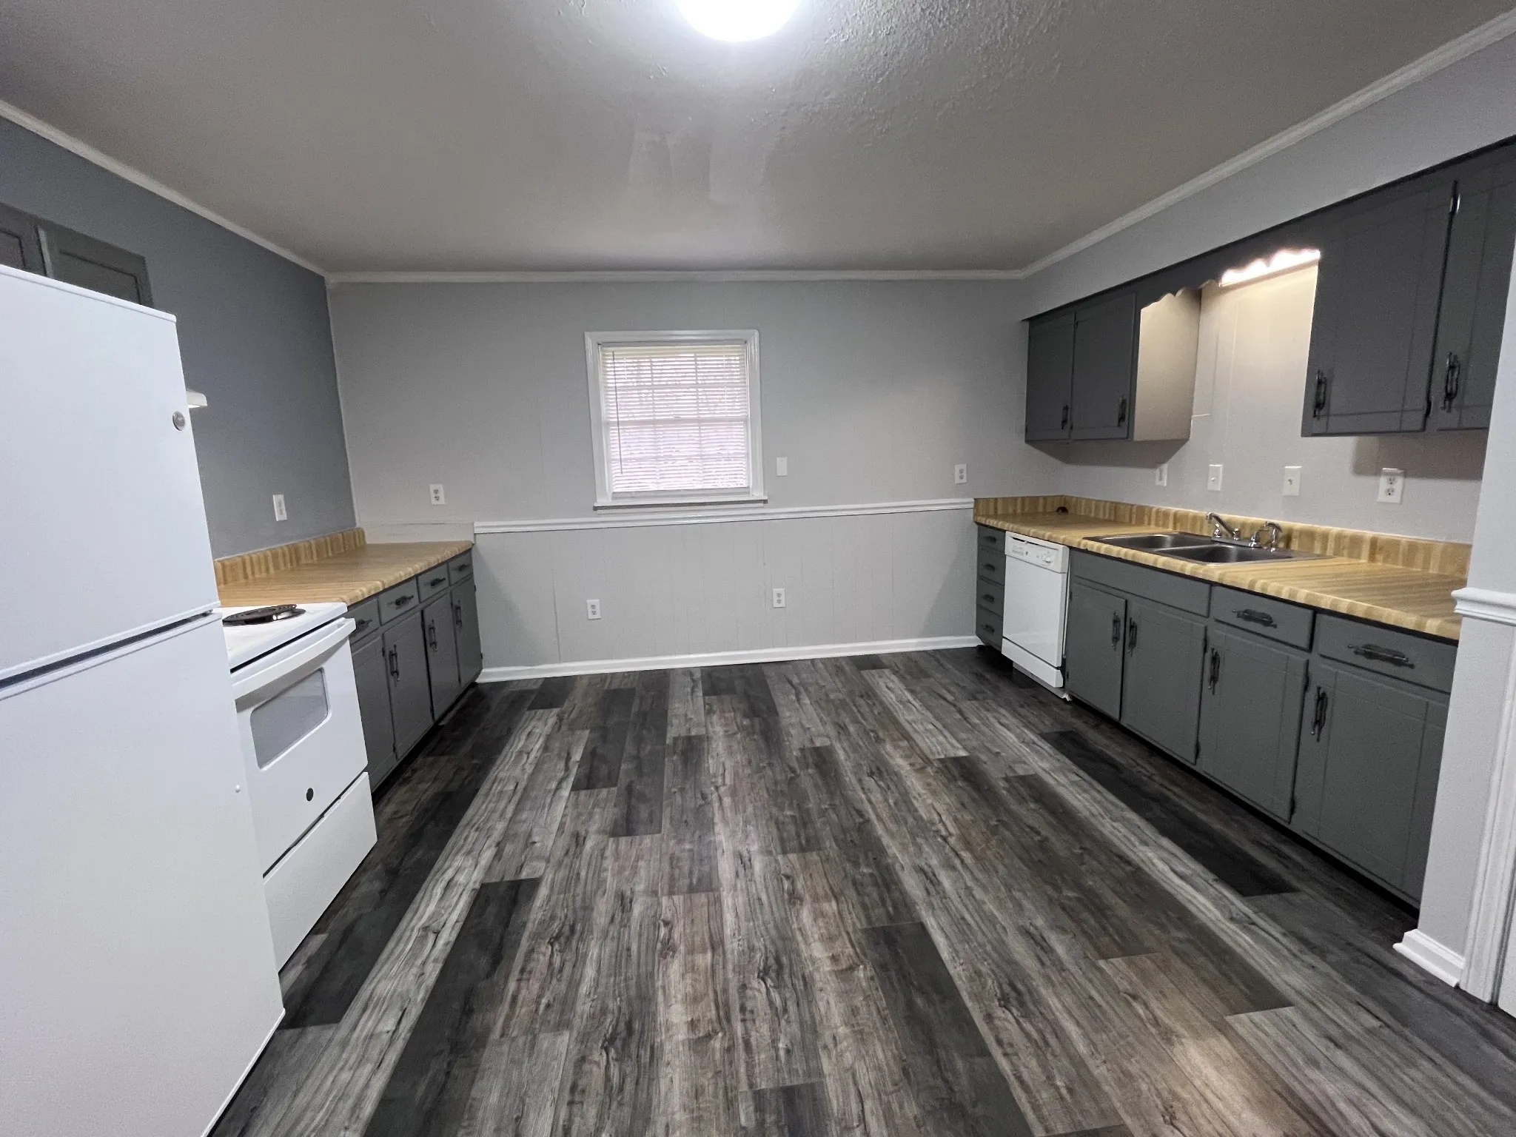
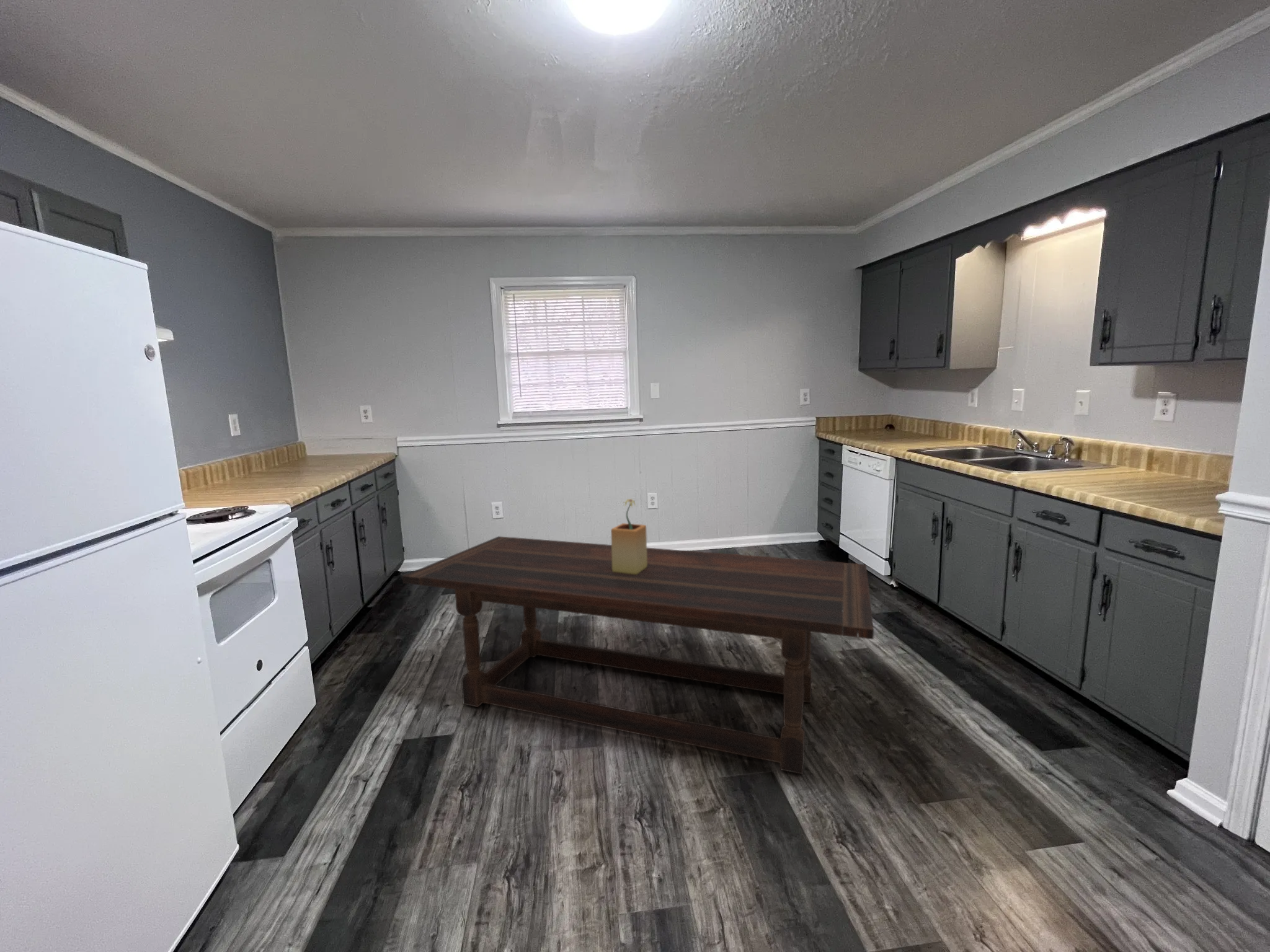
+ dining table (636, 620)
+ potted plant (629, 534)
